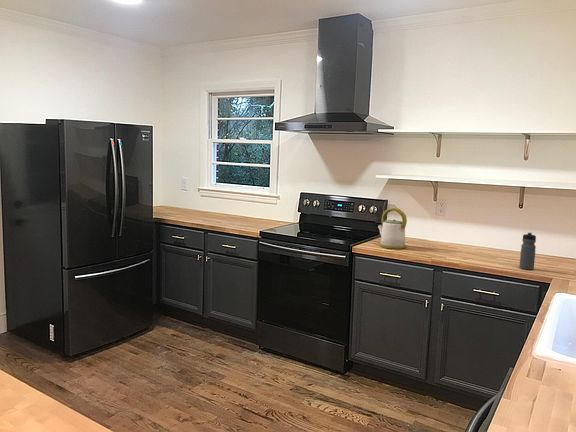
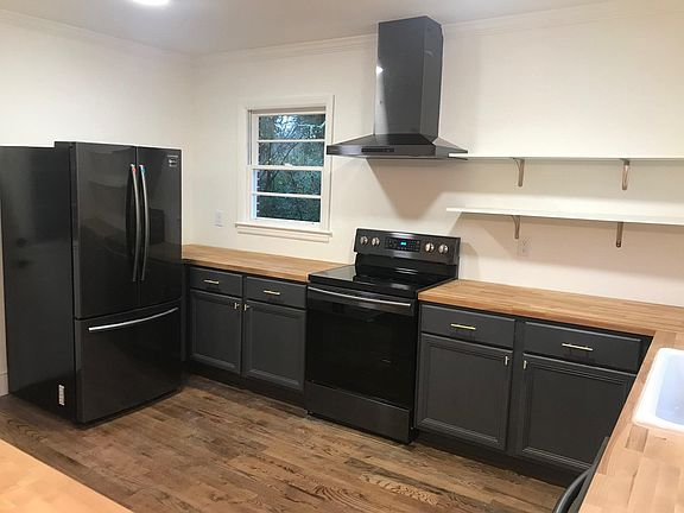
- water bottle (528, 250)
- kettle (391, 227)
